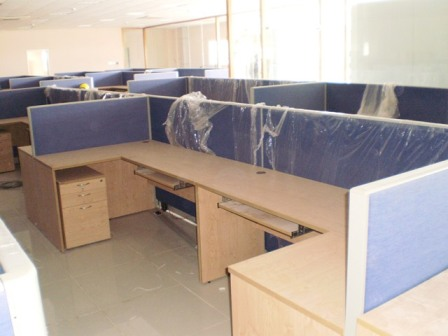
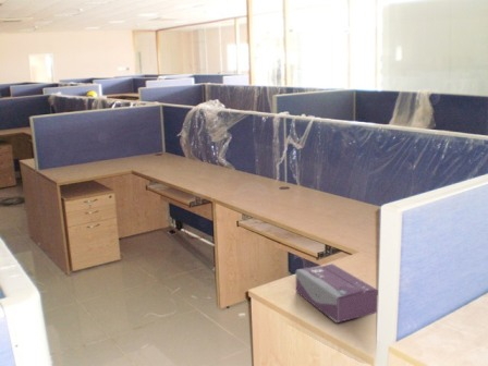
+ tissue box (334, 290)
